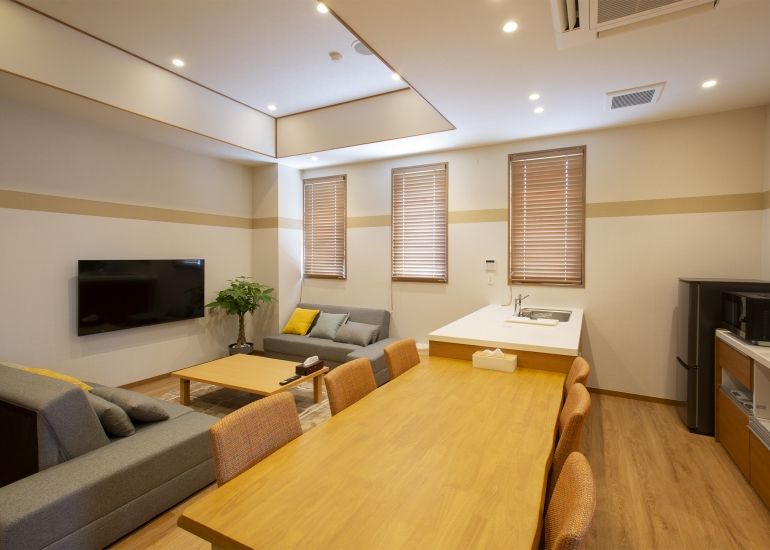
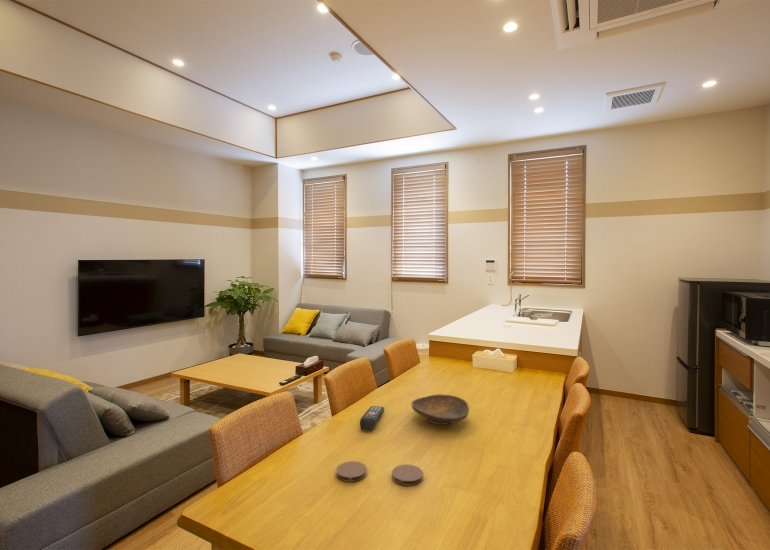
+ coaster (351, 471)
+ remote control (372, 415)
+ coaster (407, 474)
+ decorative bowl (439, 411)
